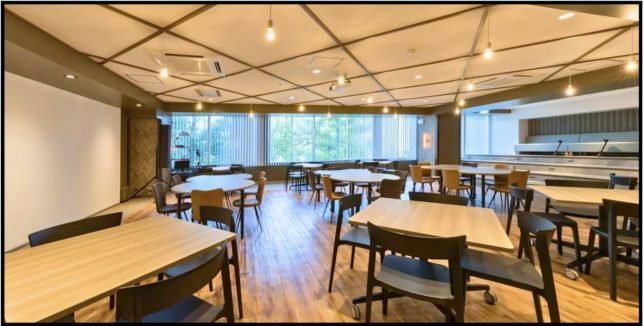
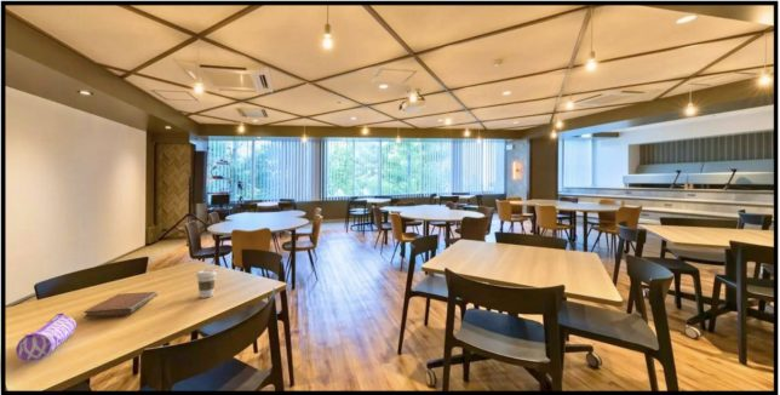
+ notebook (124, 303)
+ coffee cup (206, 282)
+ pencil case (48, 334)
